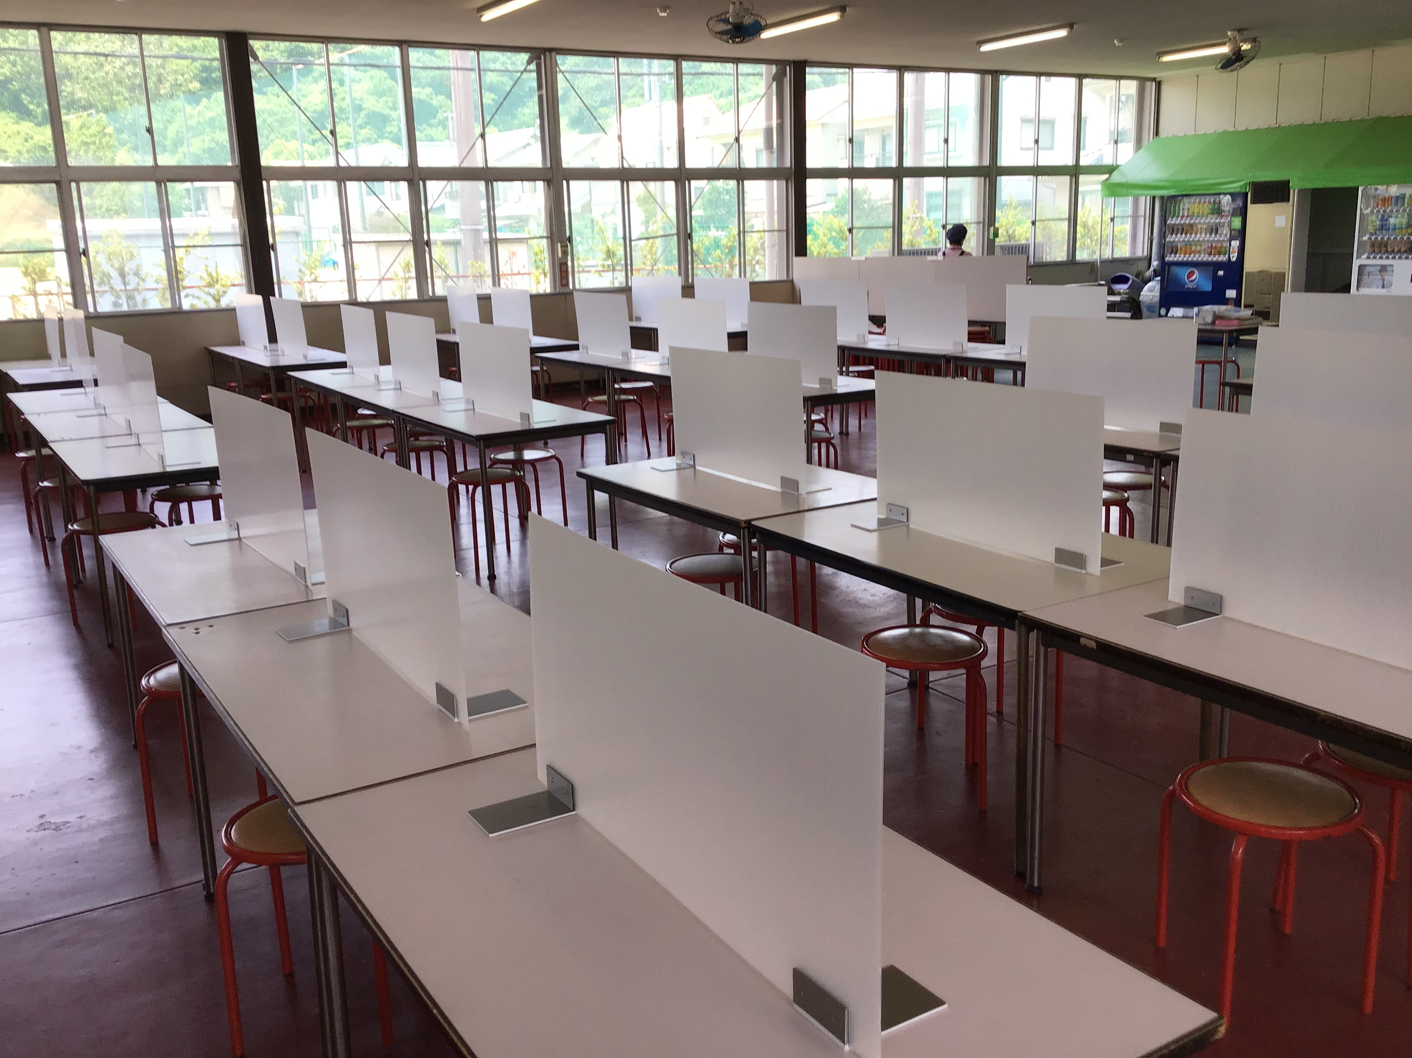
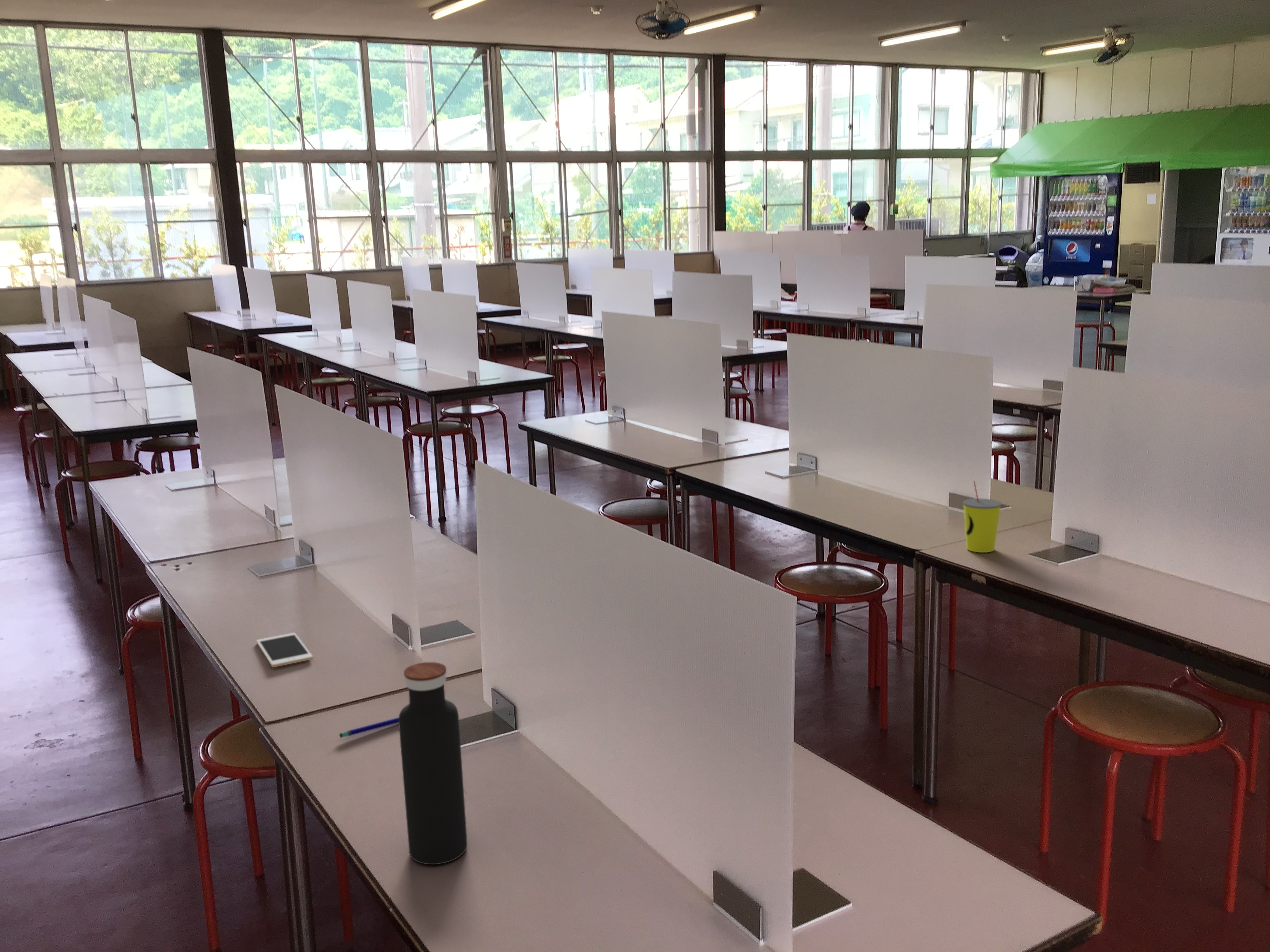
+ cell phone (284, 649)
+ pen (383, 724)
+ straw (981, 516)
+ water bottle (432, 761)
